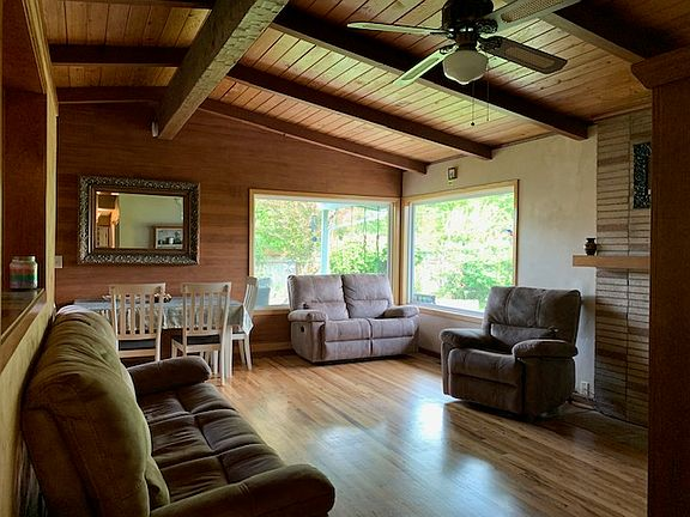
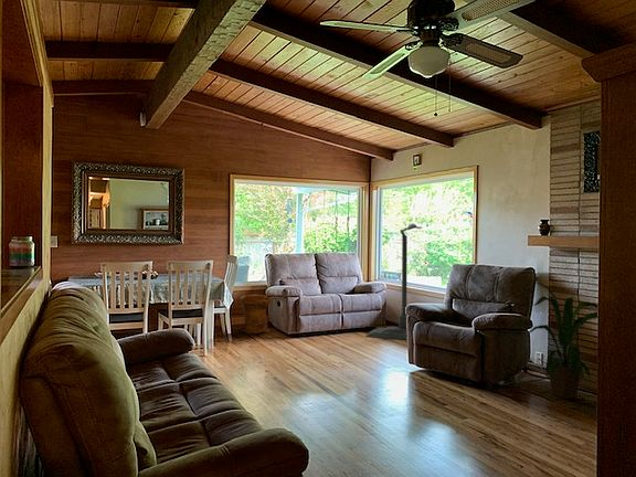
+ street lamp (402, 278)
+ woven basket (255, 314)
+ house plant (572, 342)
